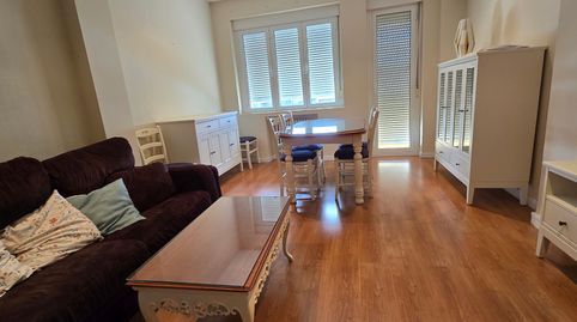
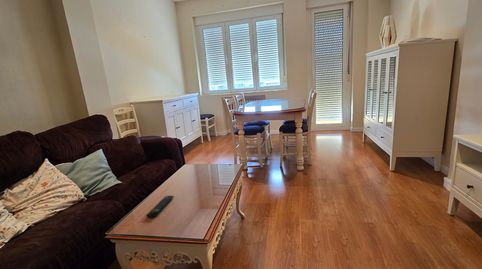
+ remote control (161, 205)
